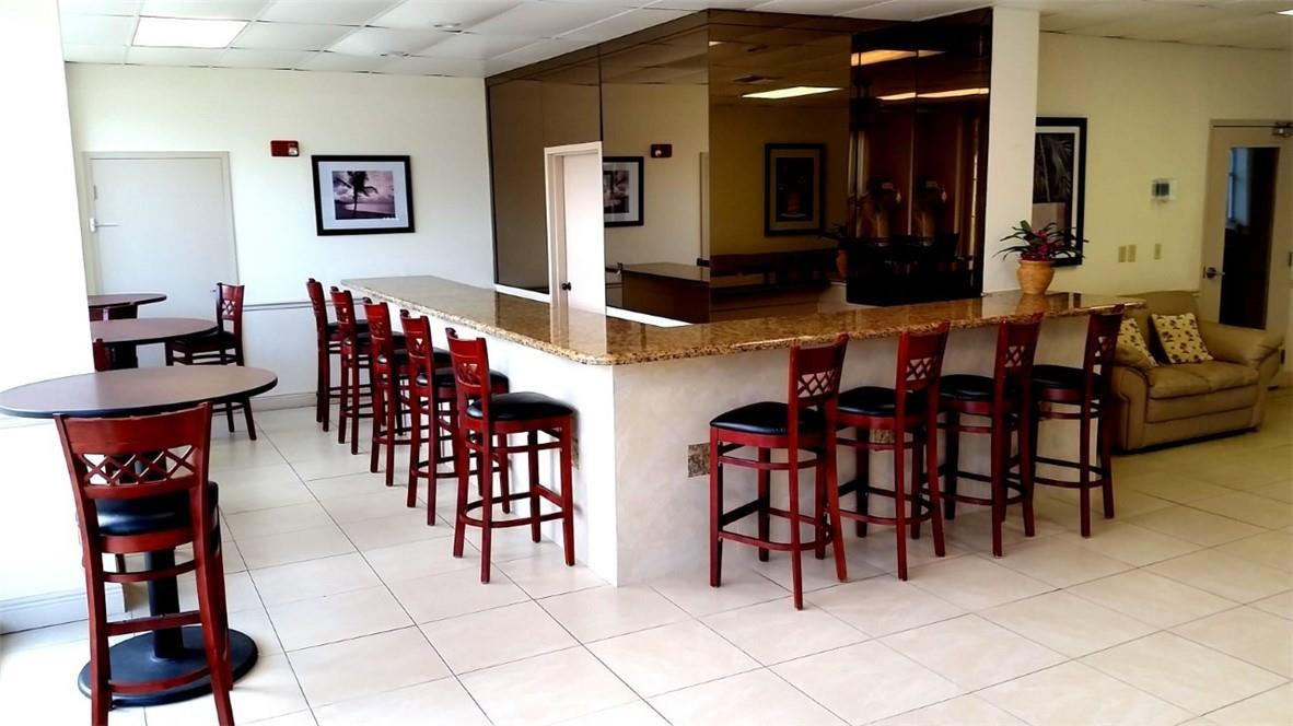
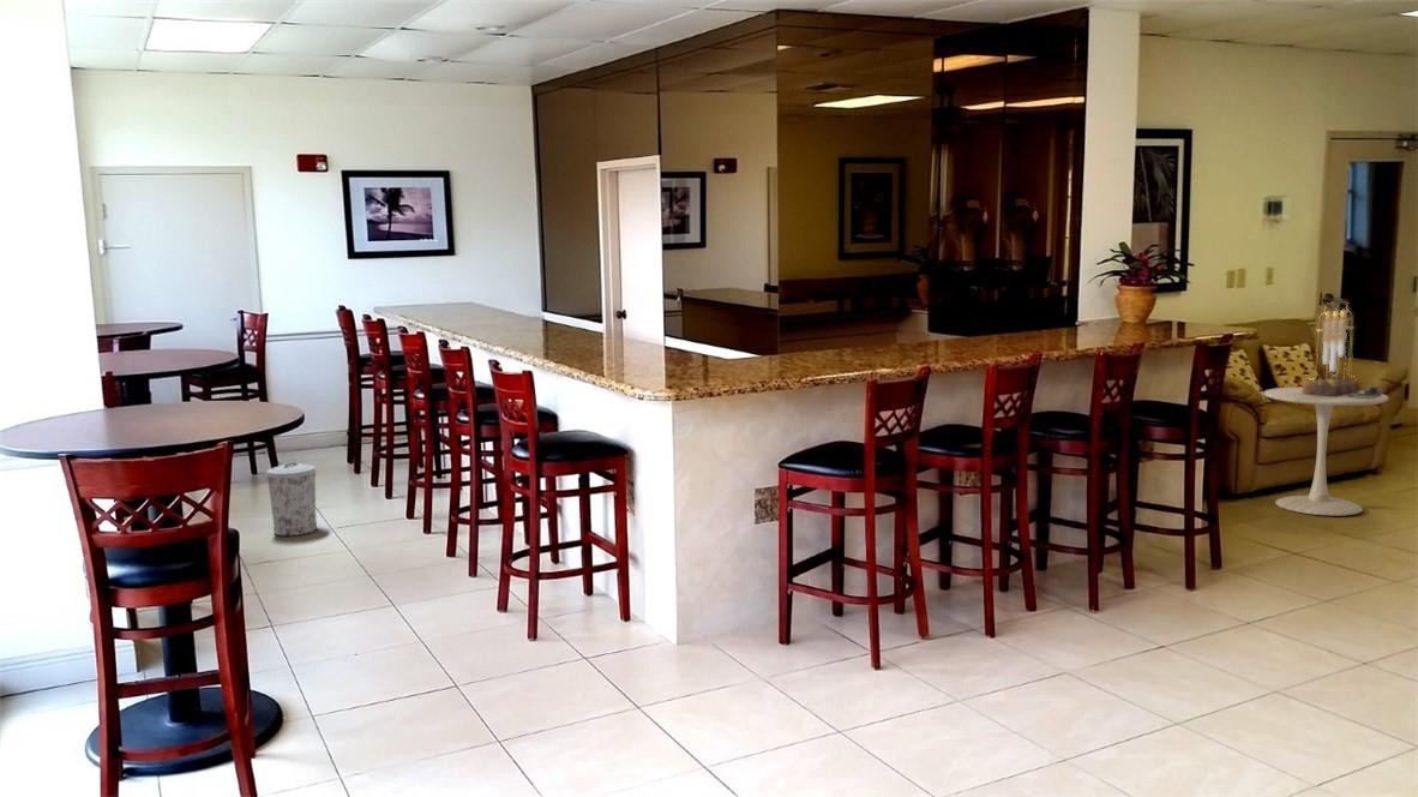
+ table lamp (1350, 347)
+ side table (1321, 450)
+ trash can (293, 497)
